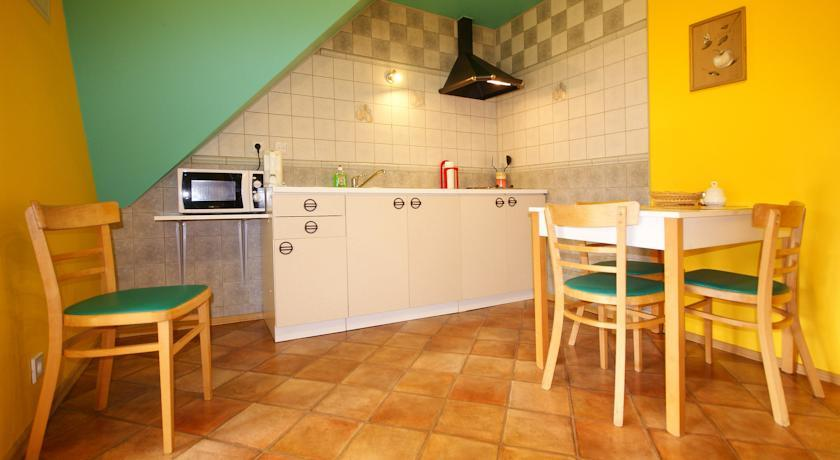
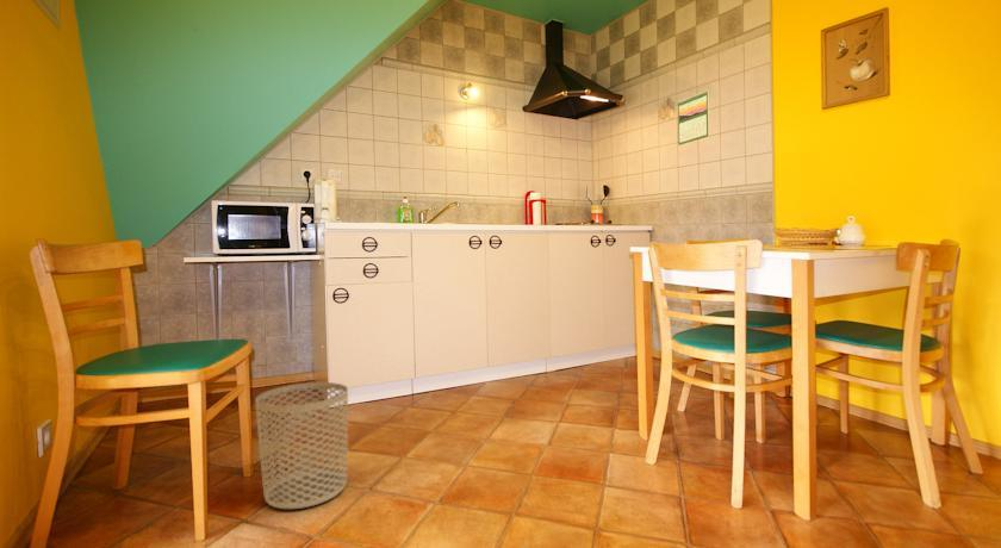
+ waste bin (304, 443)
+ calendar (692, 118)
